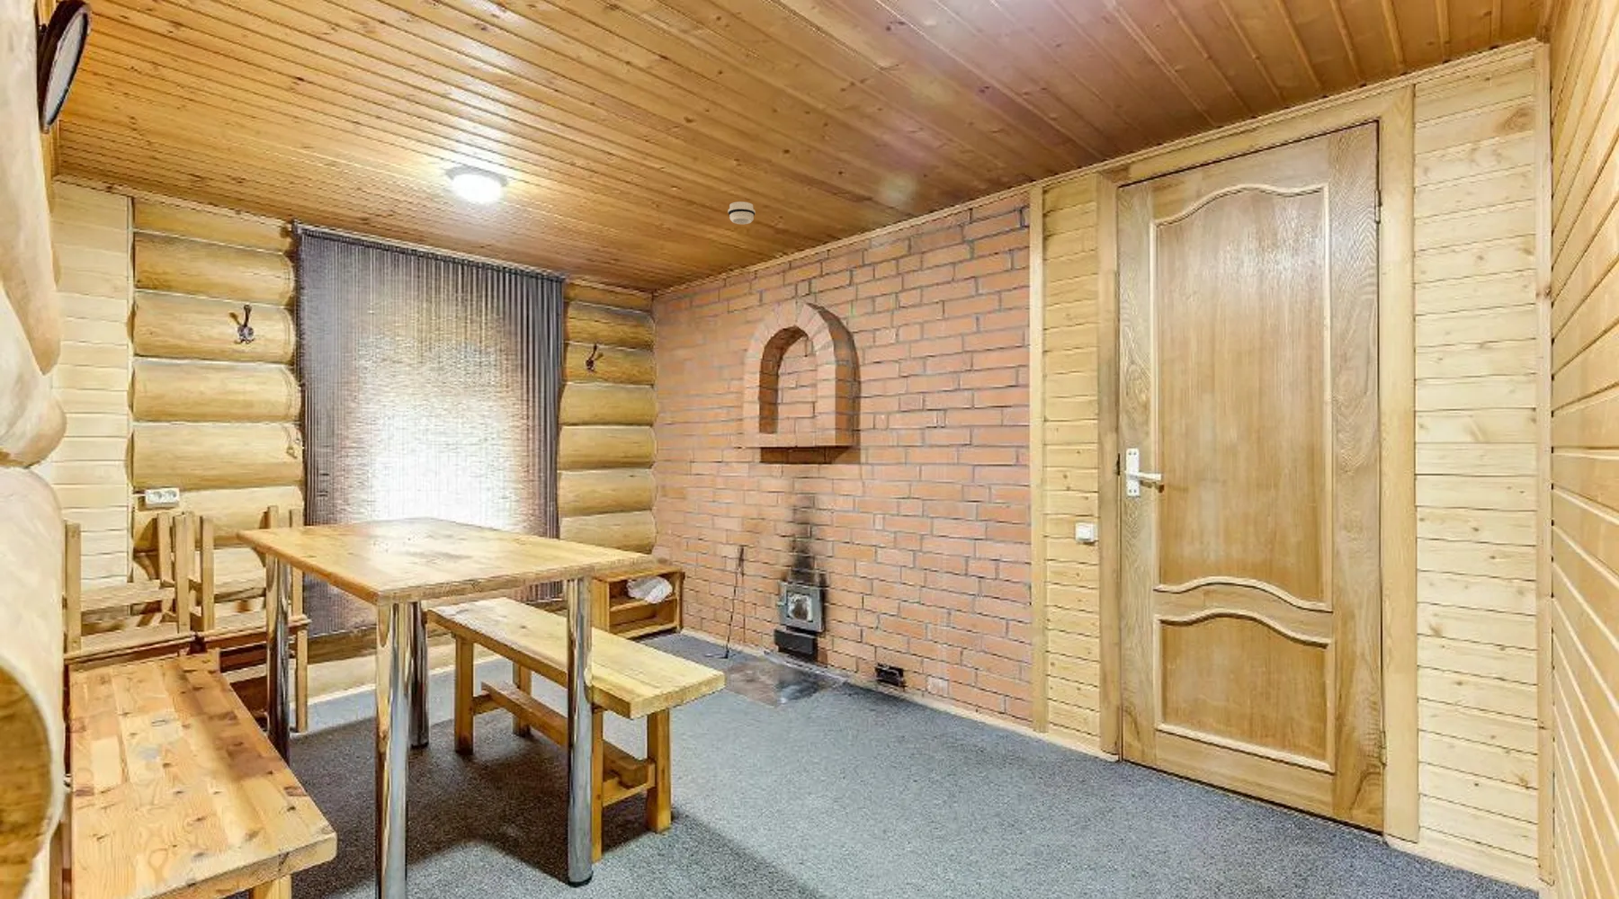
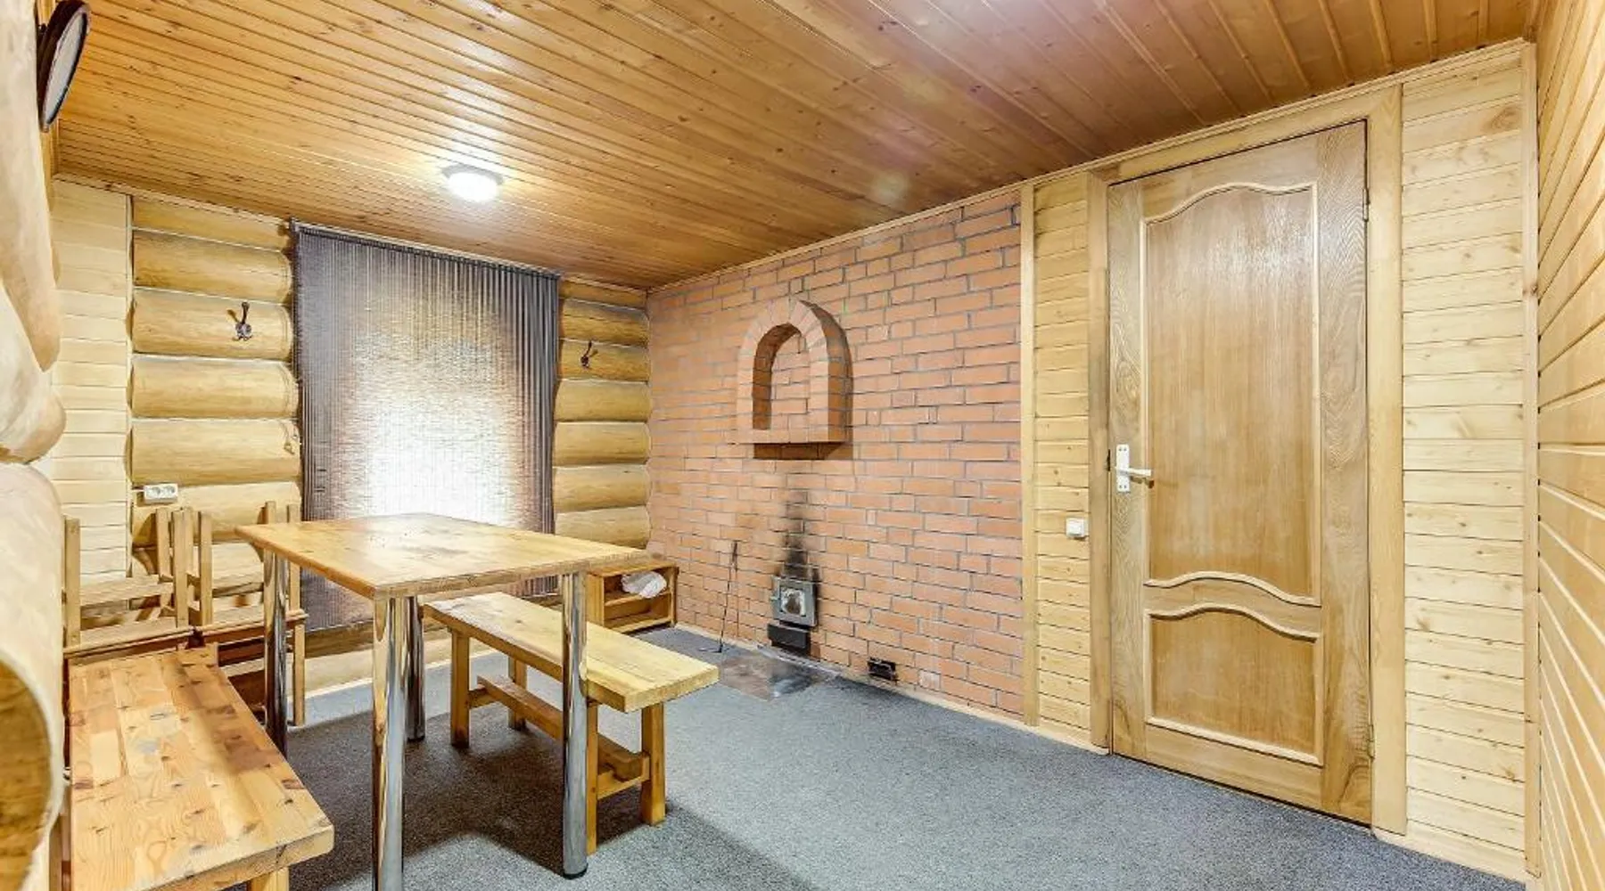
- smoke detector (741, 213)
